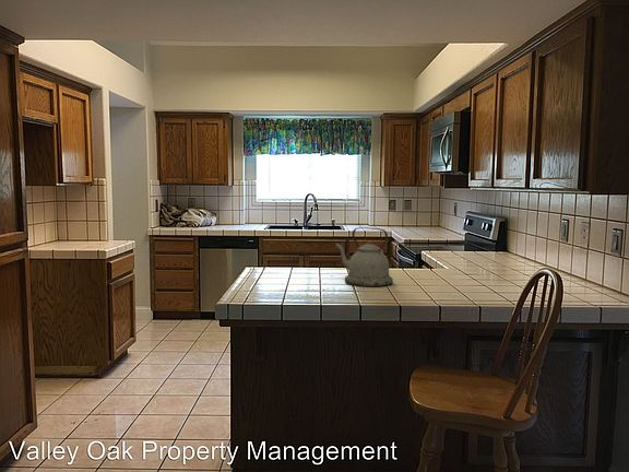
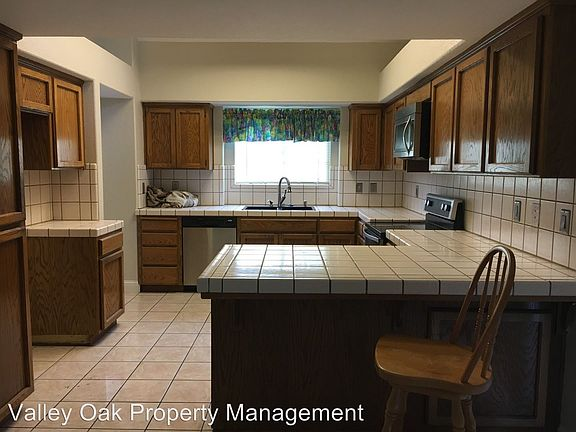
- kettle (365, 255)
